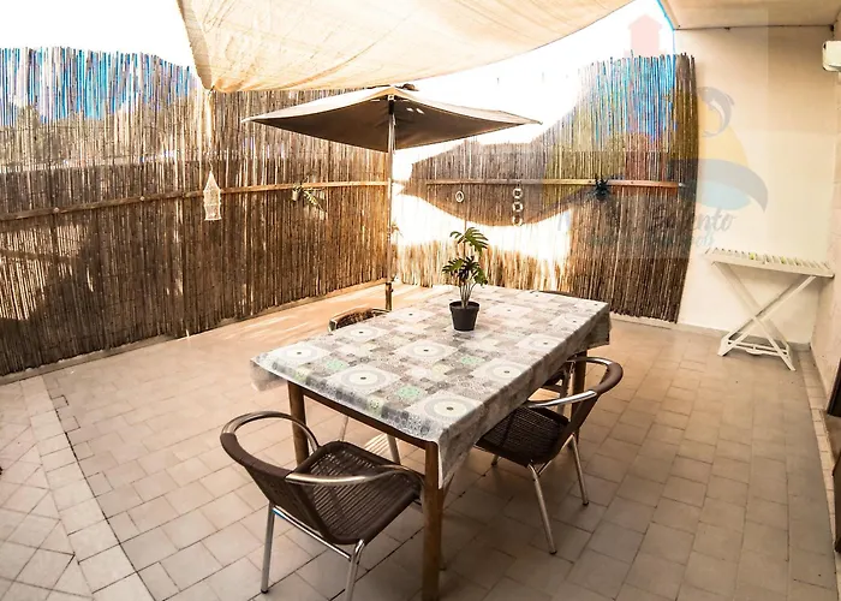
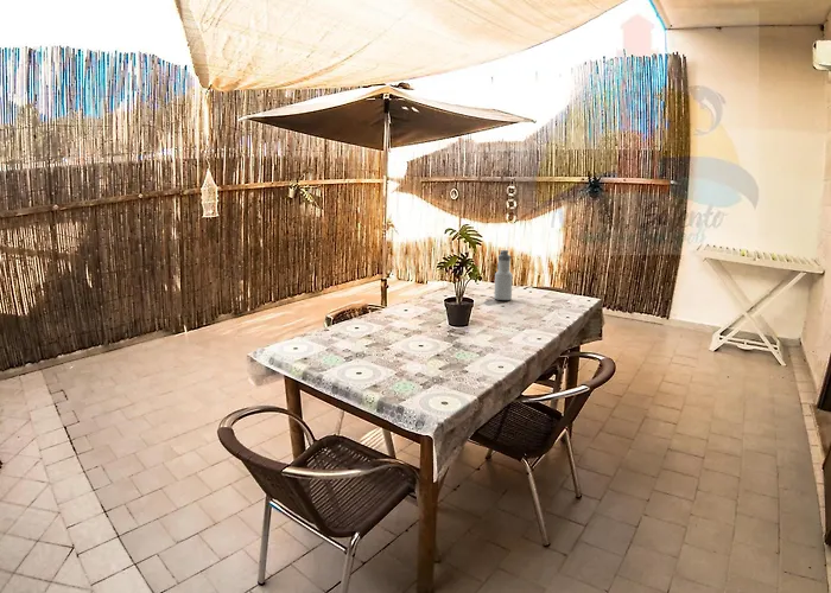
+ water bottle (503, 274)
